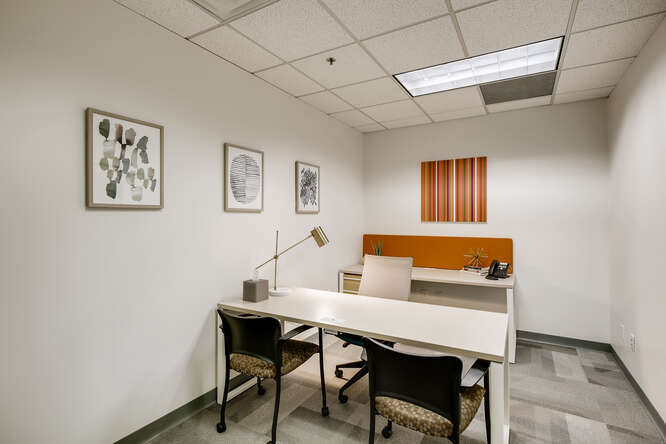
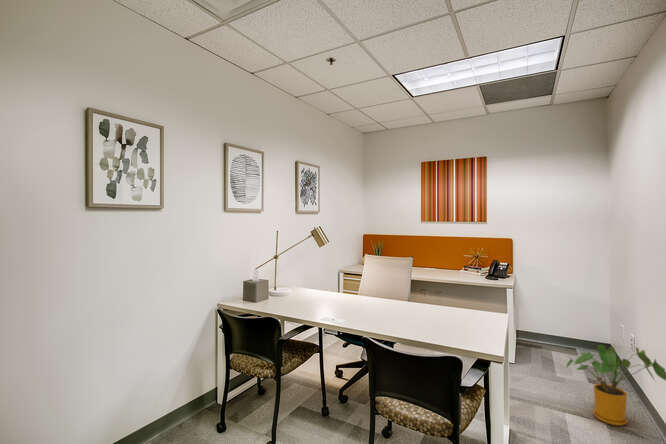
+ house plant (612, 382)
